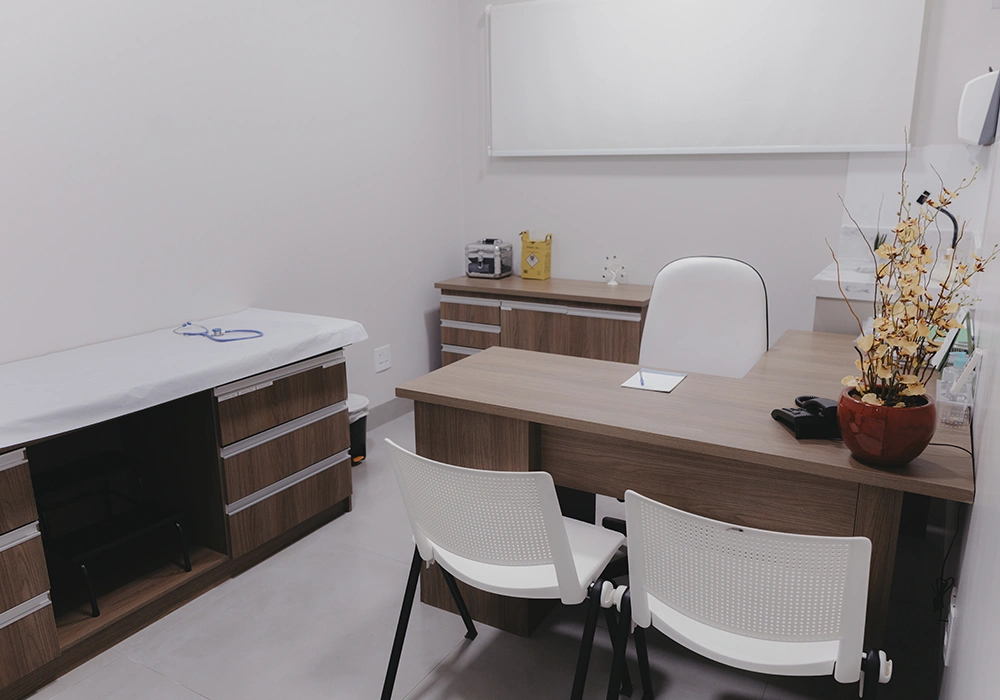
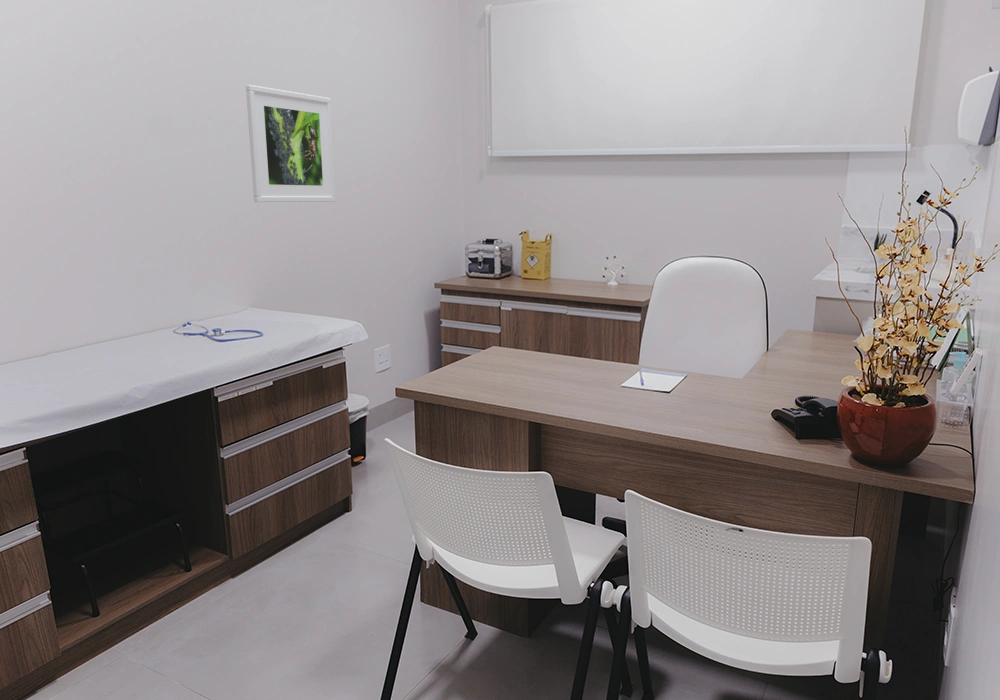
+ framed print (294, 147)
